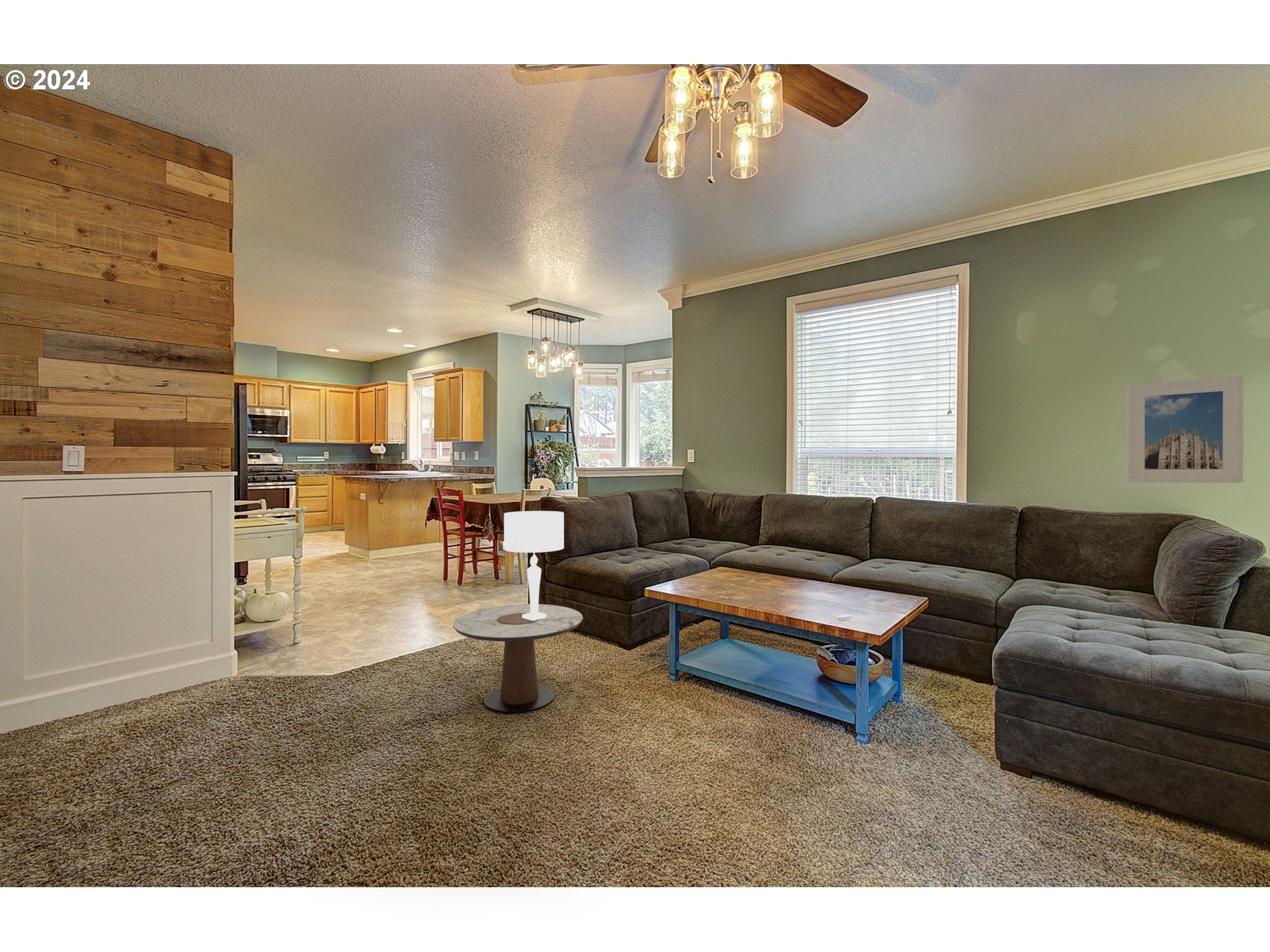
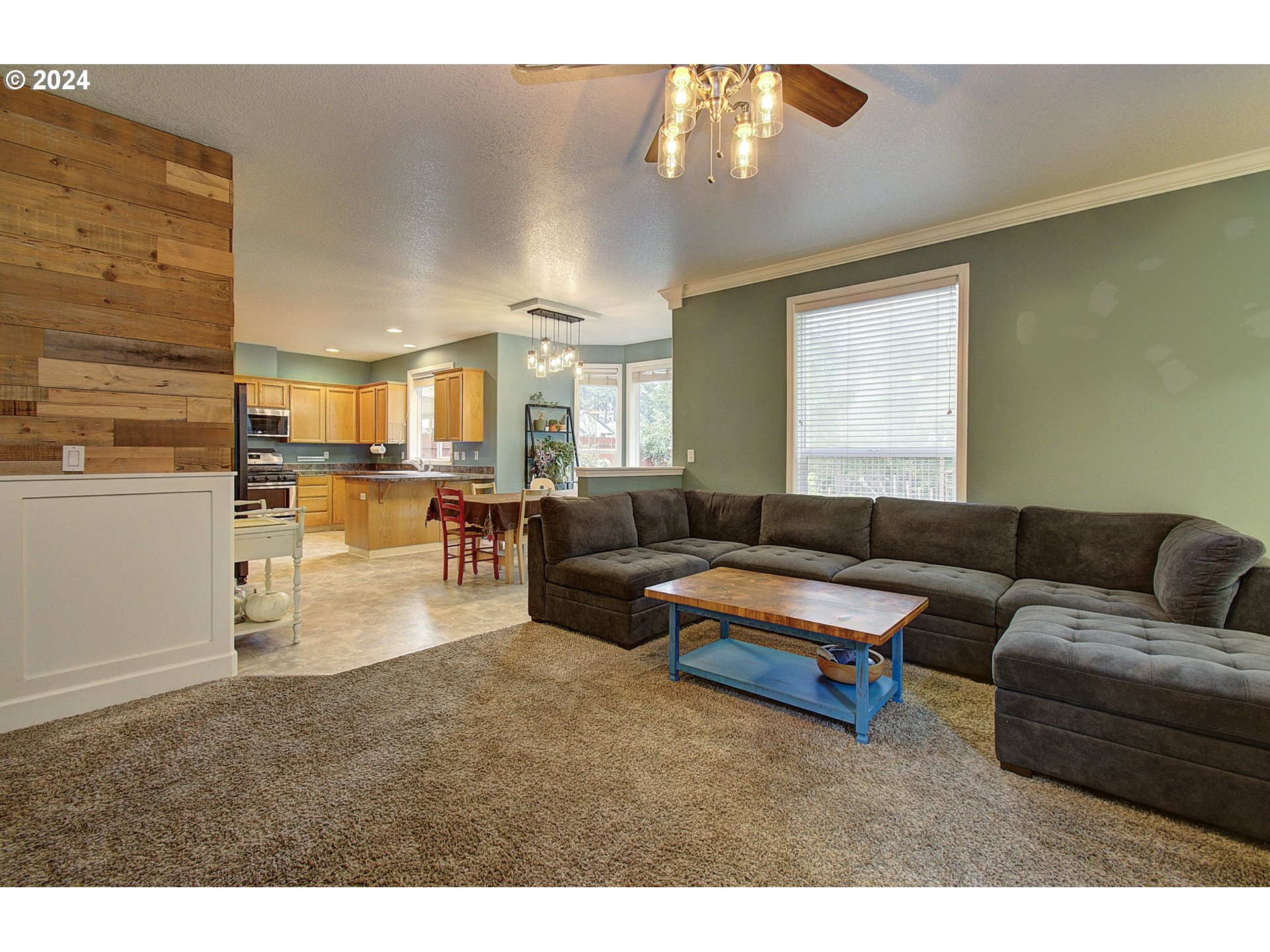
- side table (519, 658)
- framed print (1182, 431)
- table lamp (534, 565)
